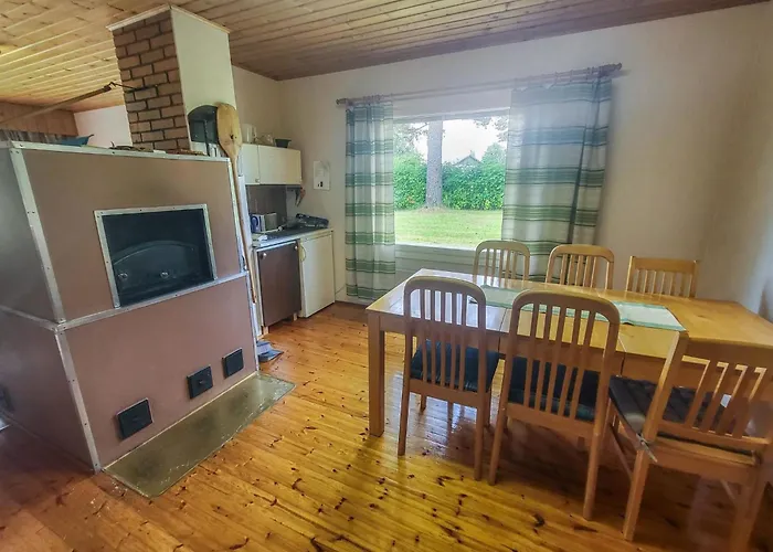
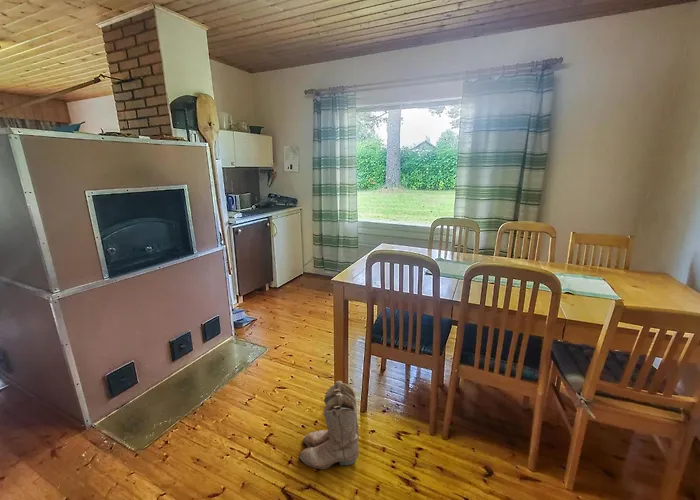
+ boots (328, 422)
